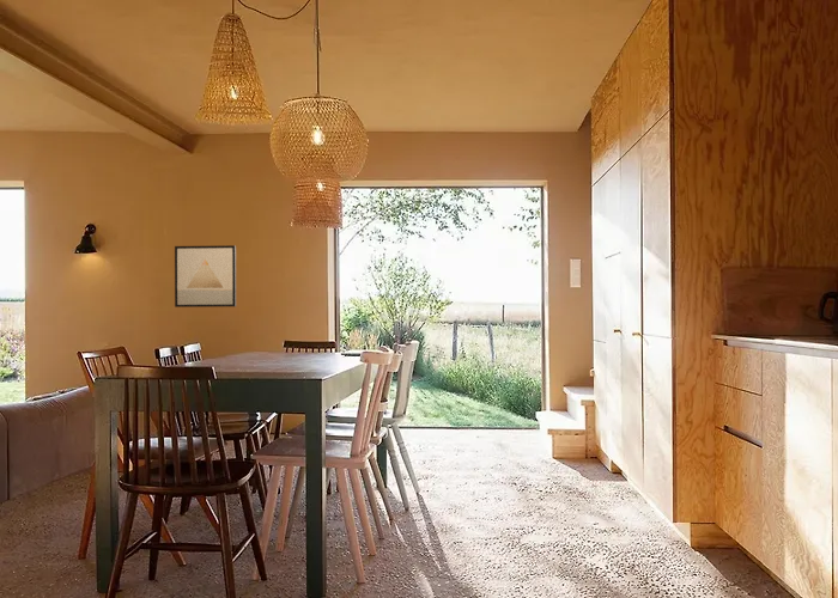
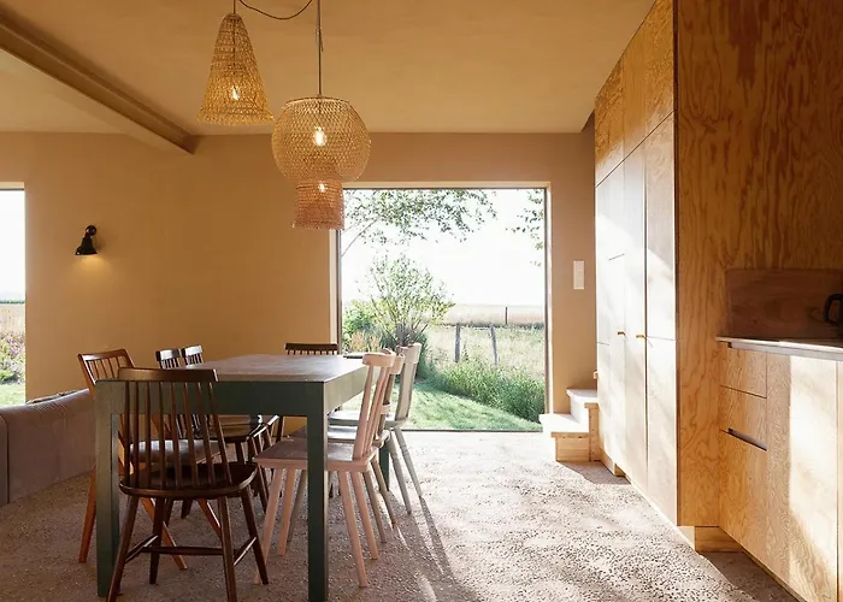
- wall art (205, 276)
